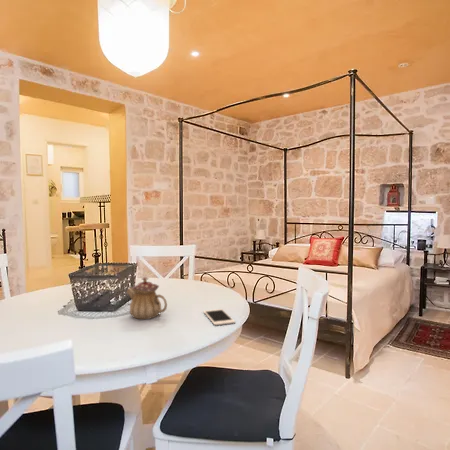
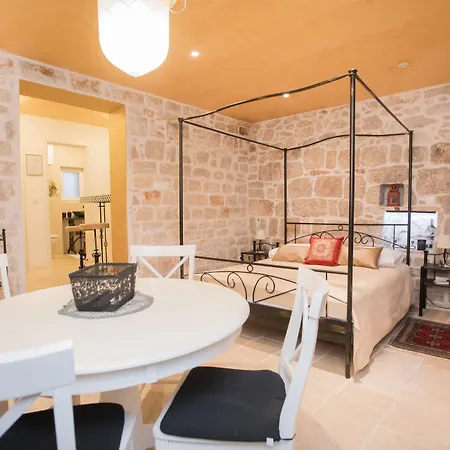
- cell phone (218, 316)
- teapot (147, 296)
